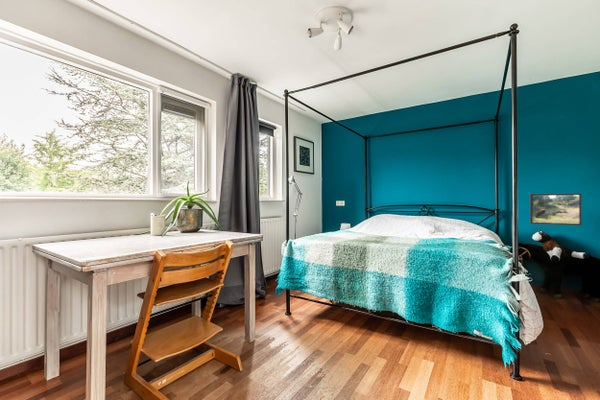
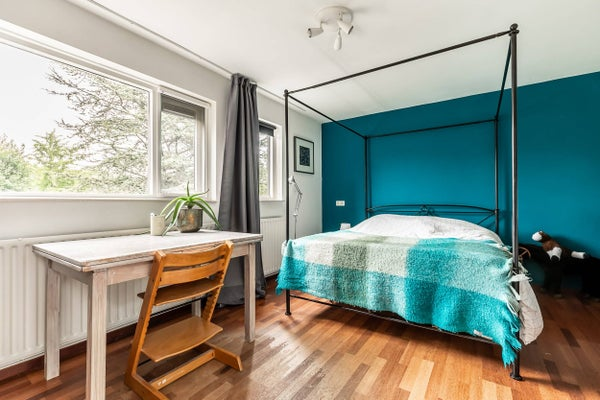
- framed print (554, 209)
